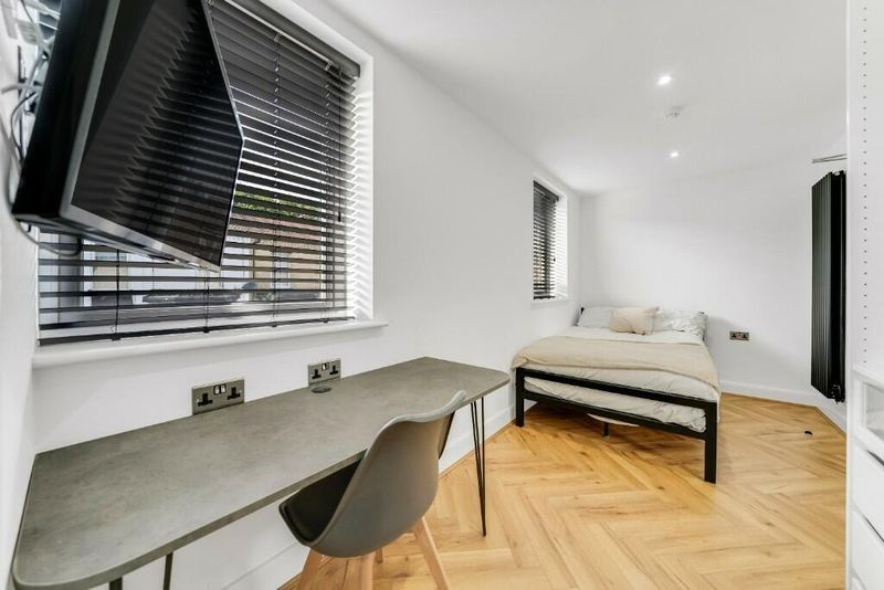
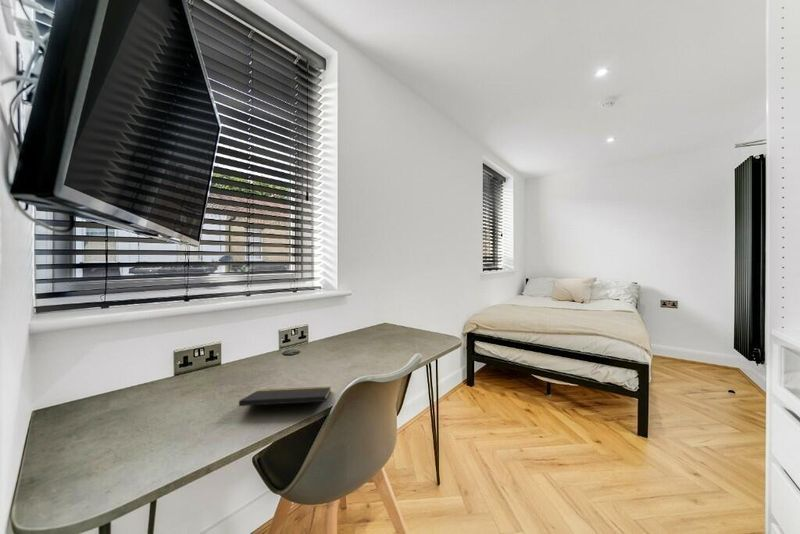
+ notepad (289, 395)
